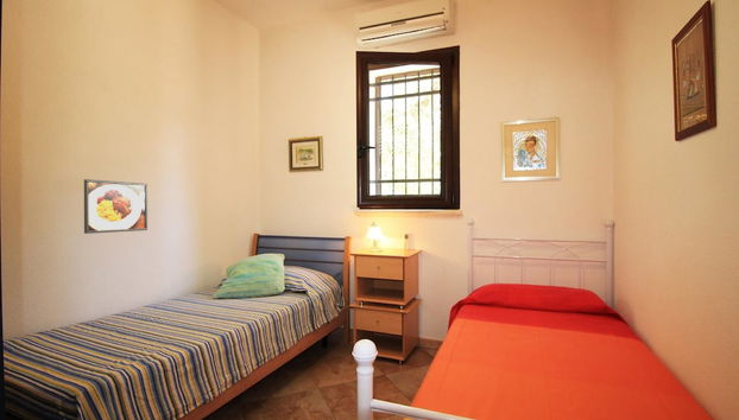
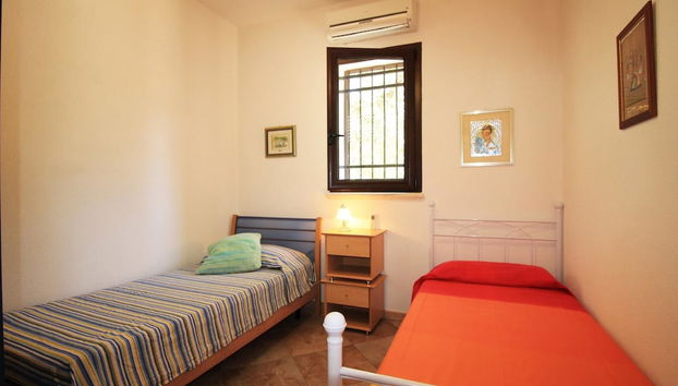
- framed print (118, 206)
